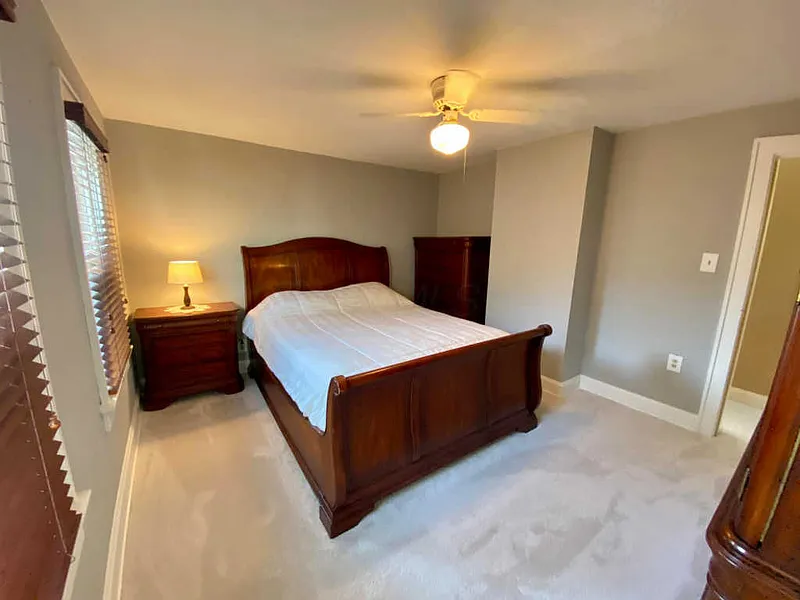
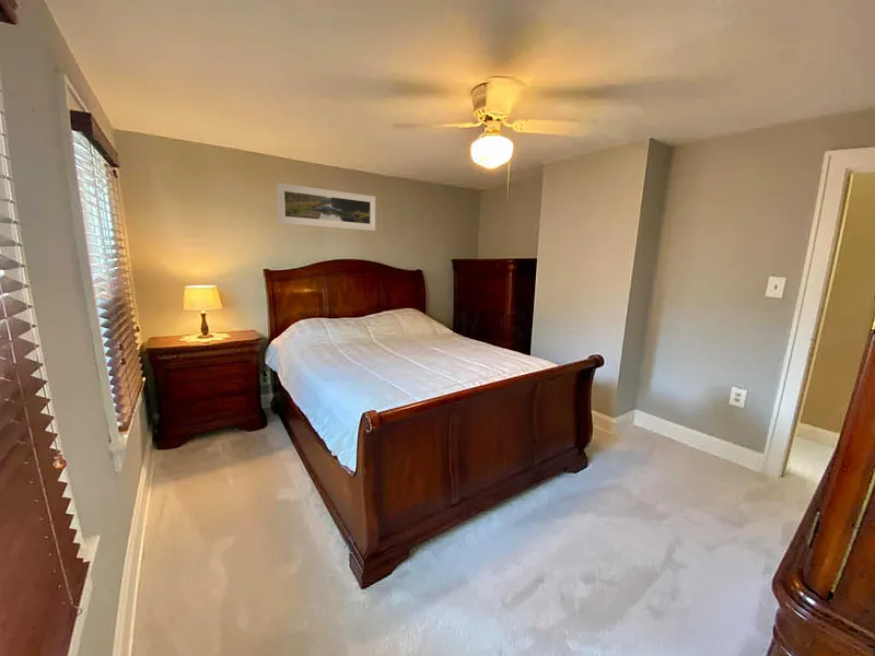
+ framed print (329, 208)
